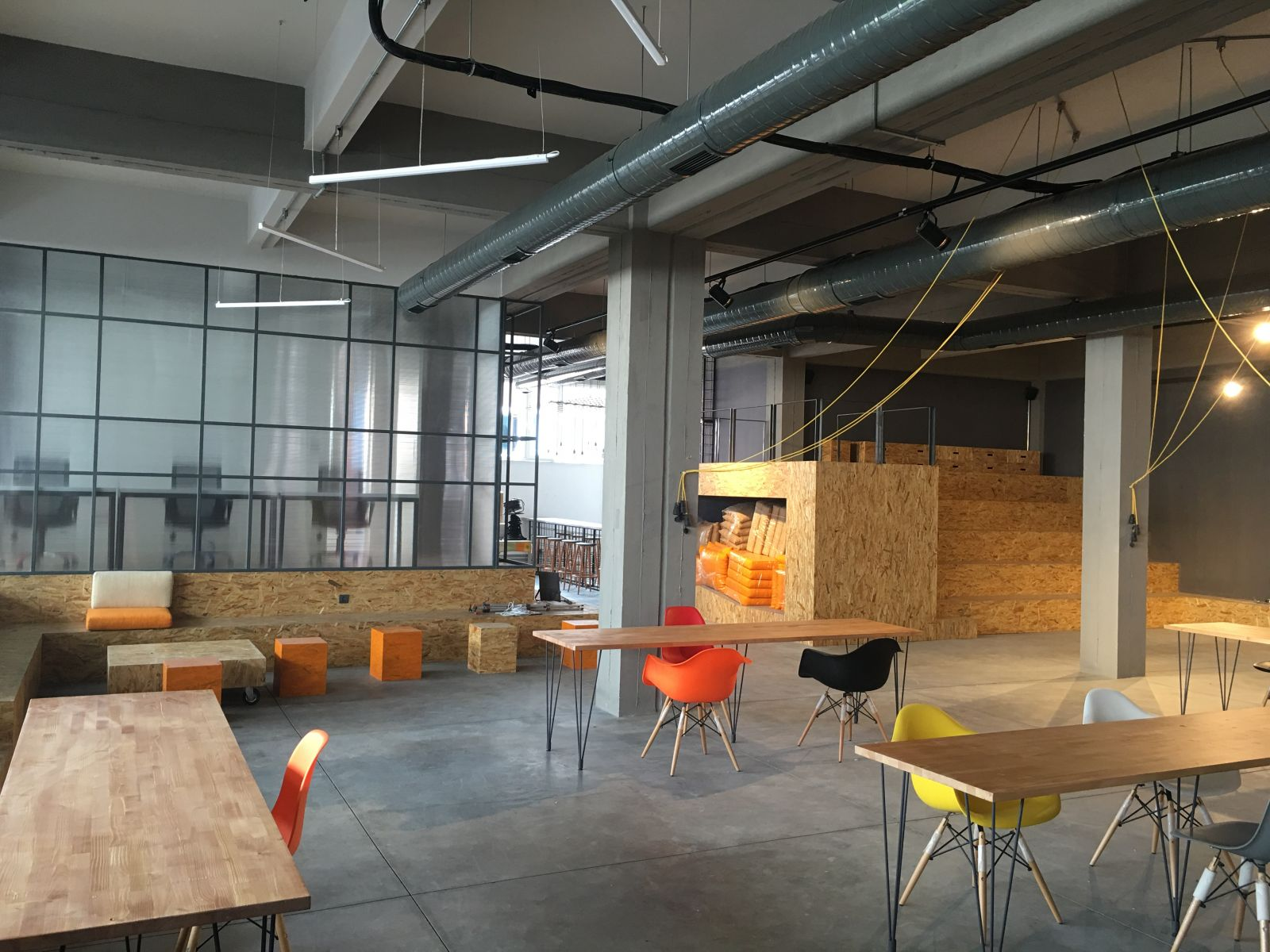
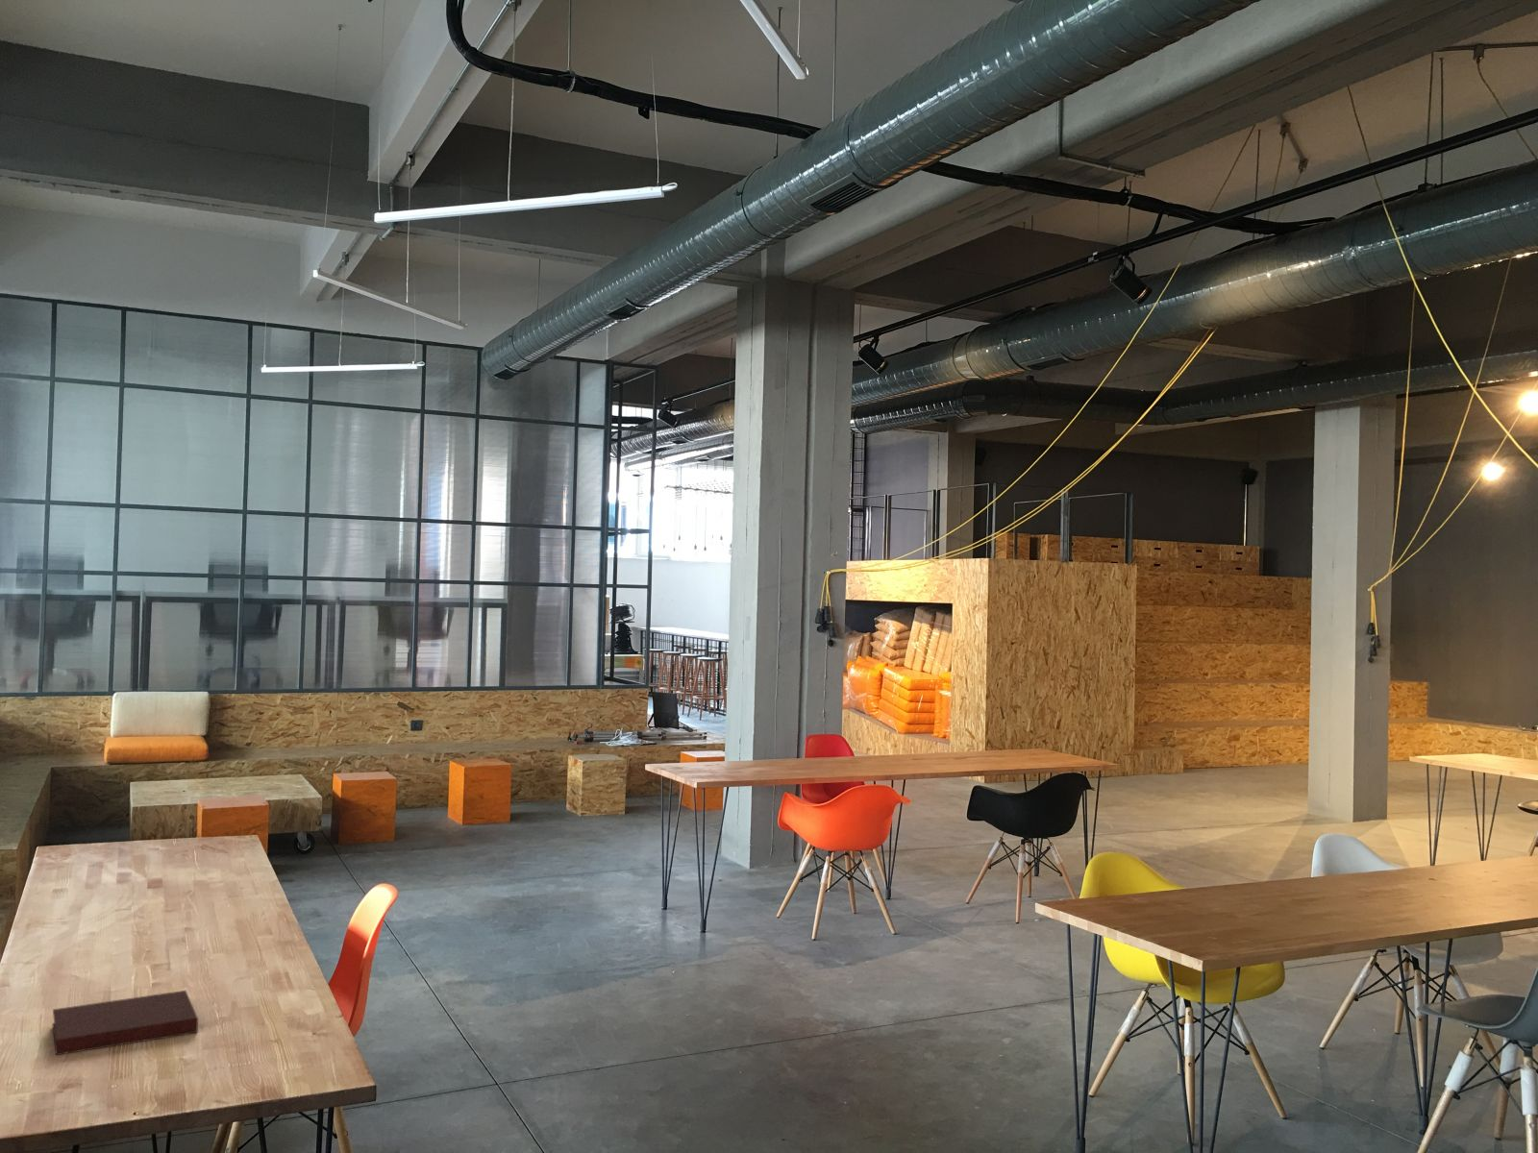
+ notebook (124, 1021)
